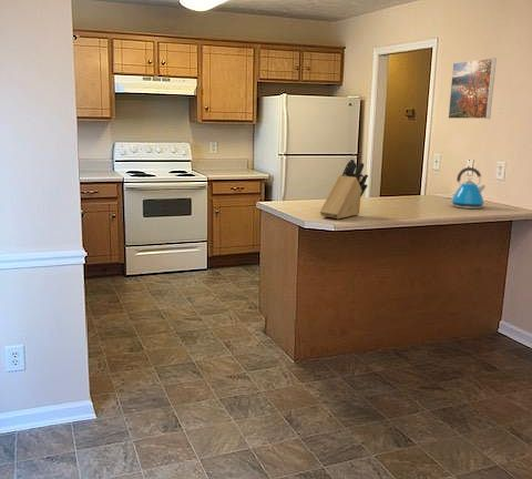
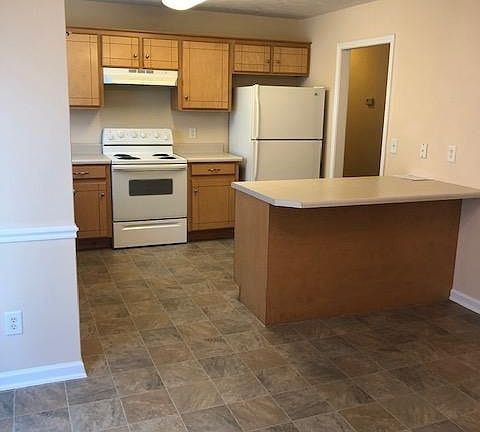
- knife block (345, 187)
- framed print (470, 90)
- kettle (468, 186)
